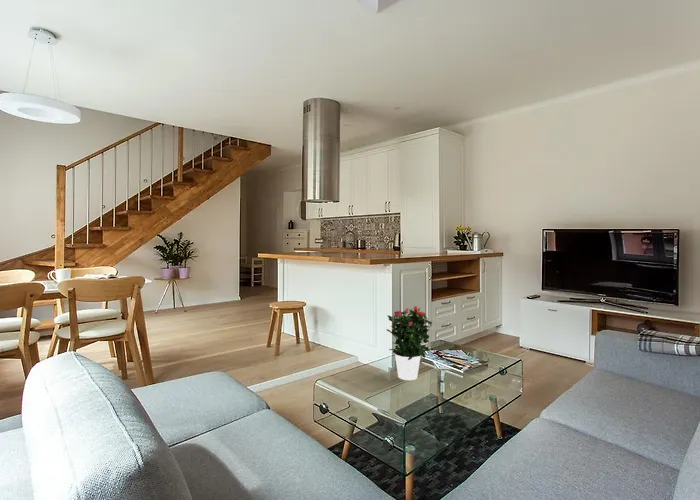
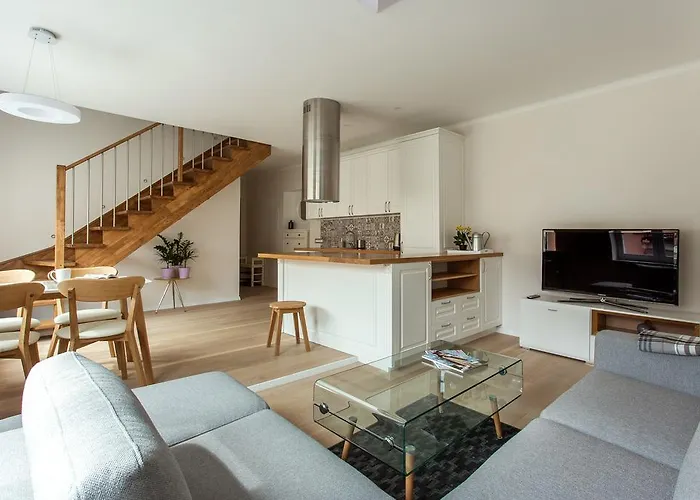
- potted flower (408, 342)
